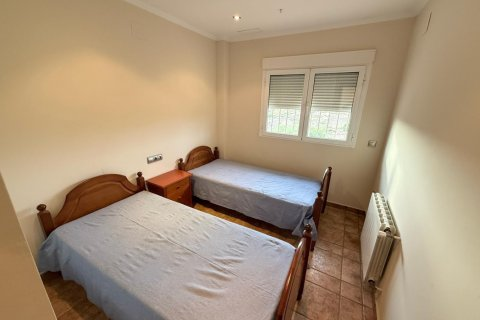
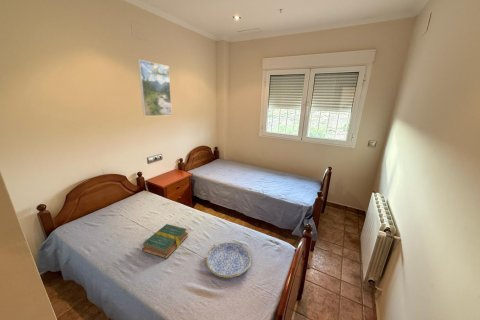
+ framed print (156, 90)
+ serving tray (228, 258)
+ hardback book (166, 239)
